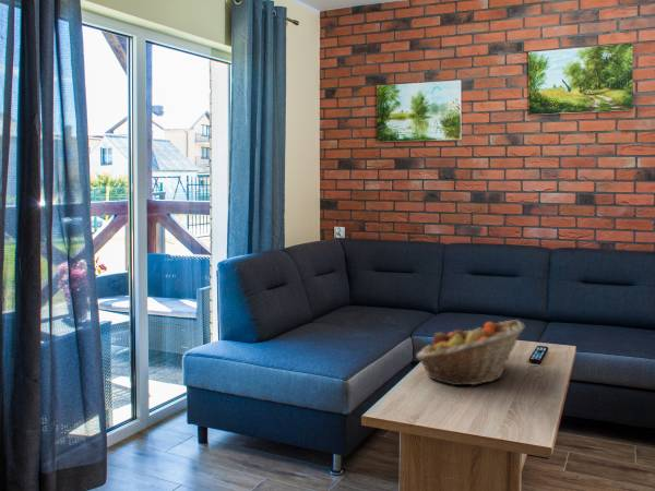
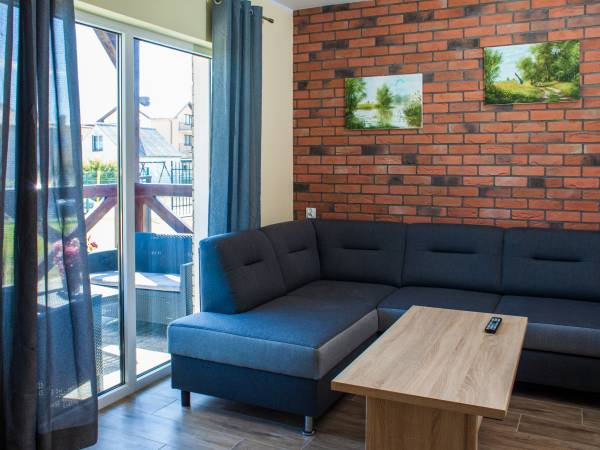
- fruit basket (471, 348)
